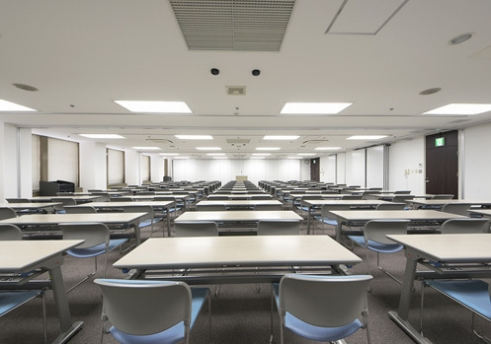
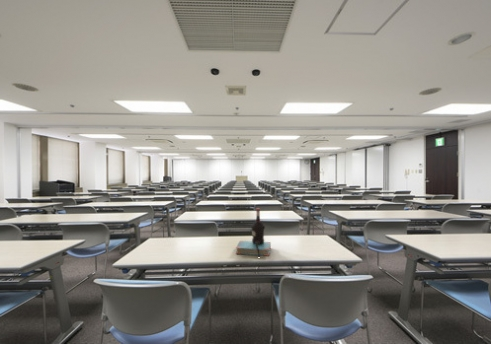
+ bottle (253, 230)
